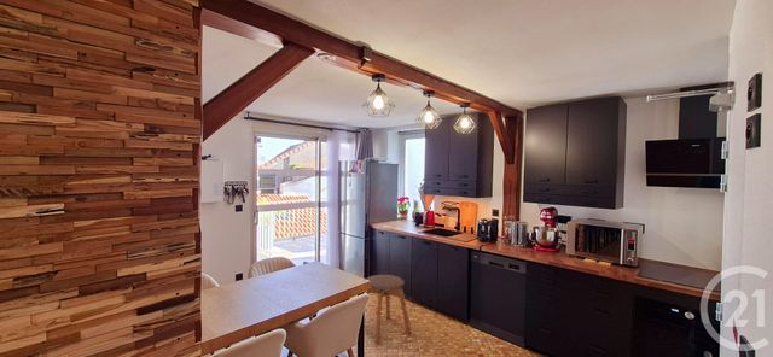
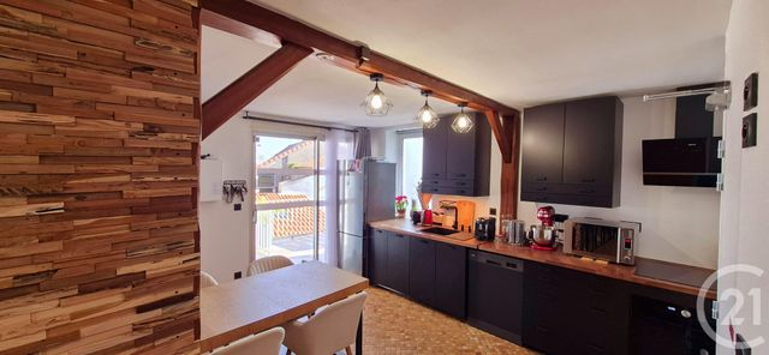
- stool (380, 304)
